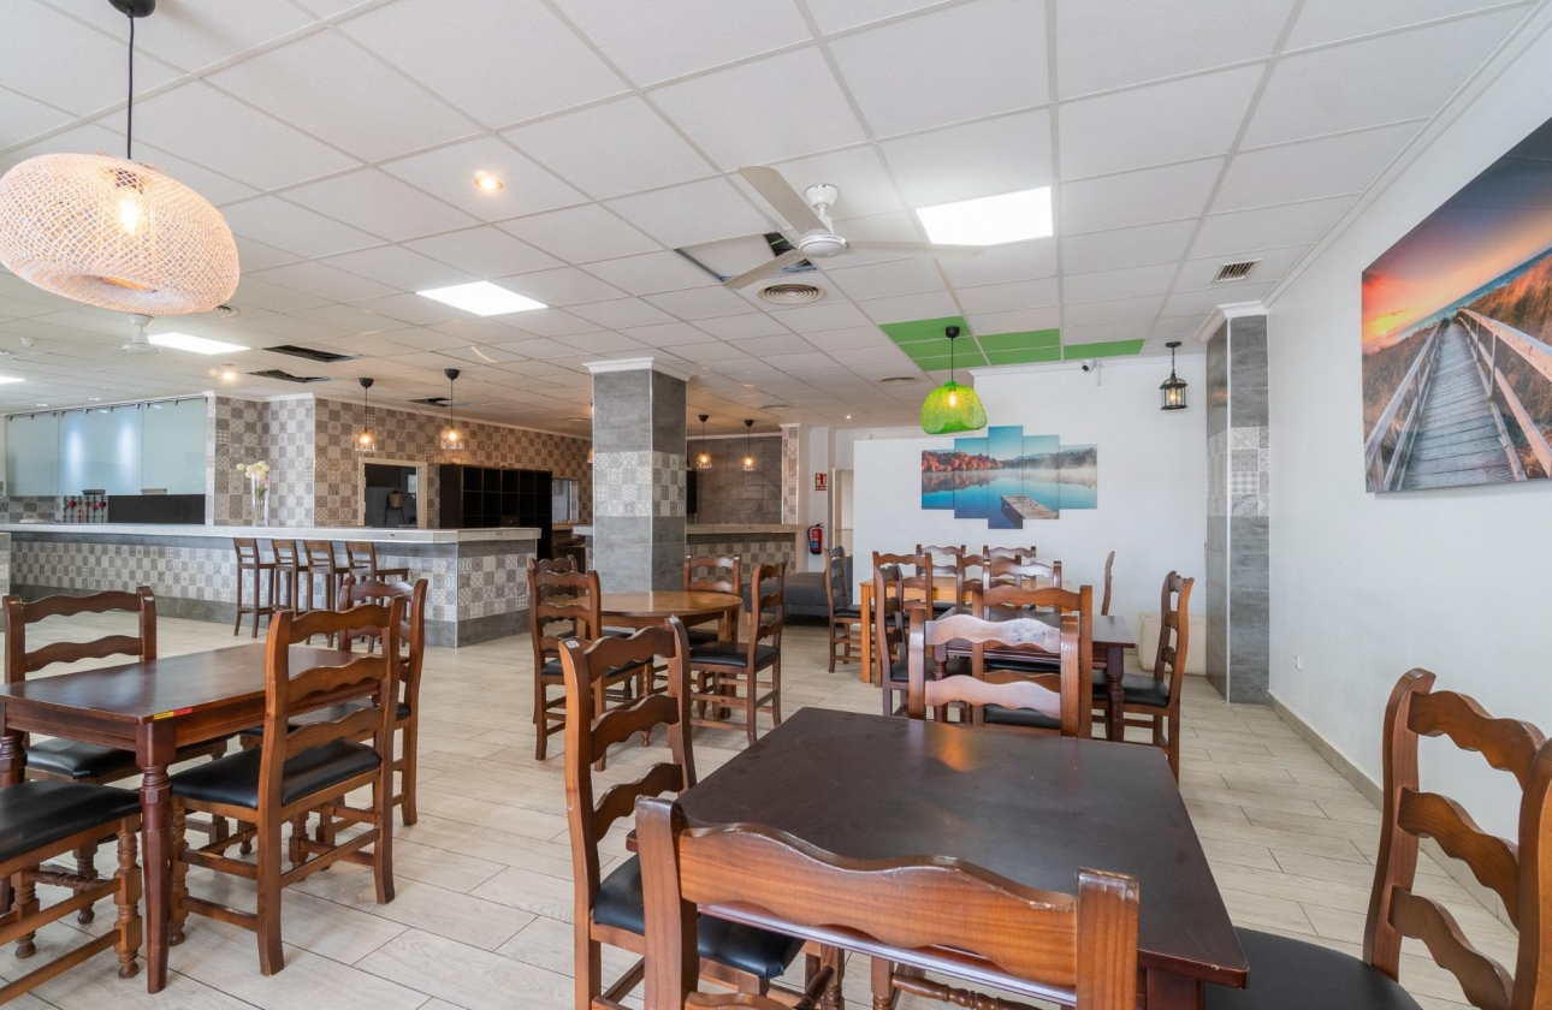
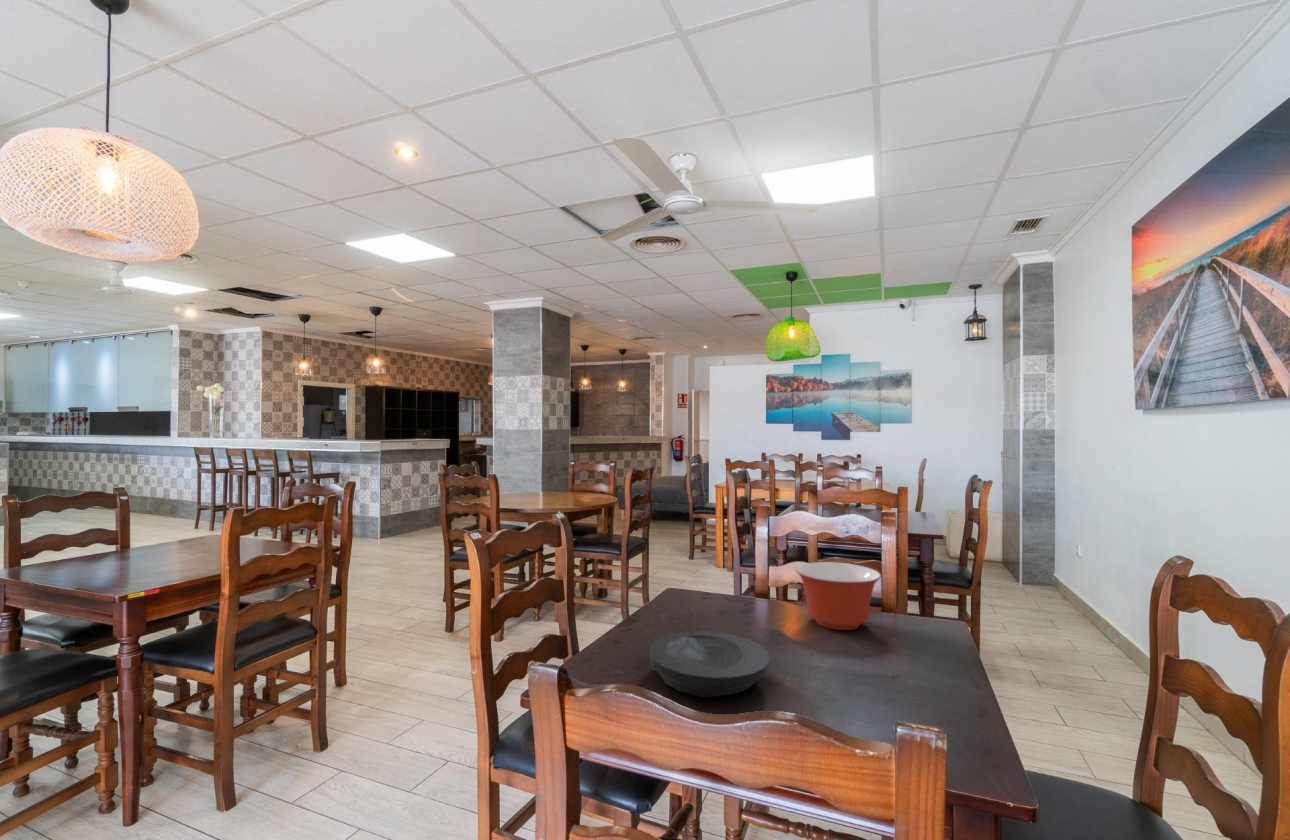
+ mixing bowl (837, 597)
+ plate (708, 665)
